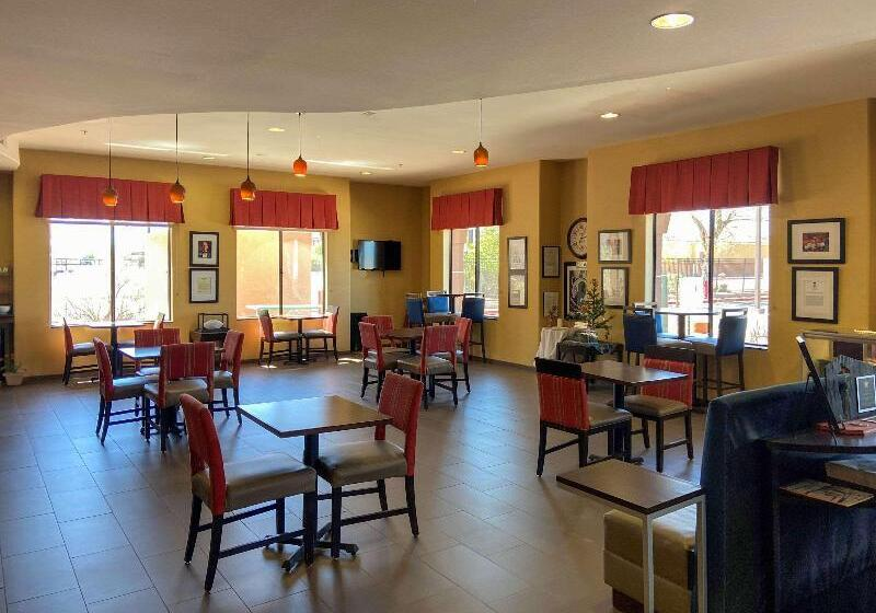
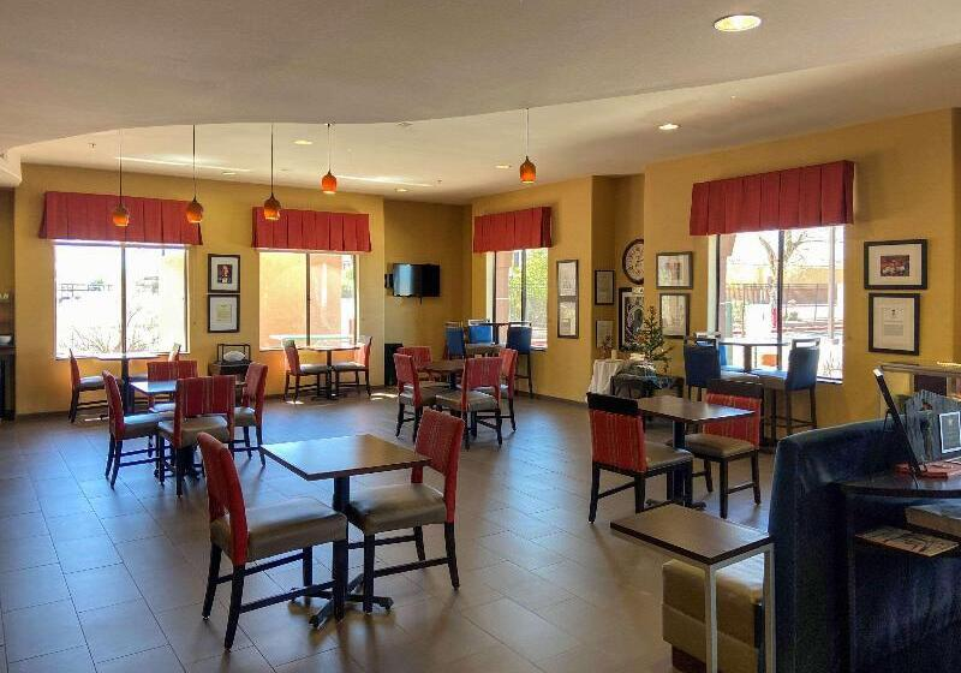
- potted plant (13, 369)
